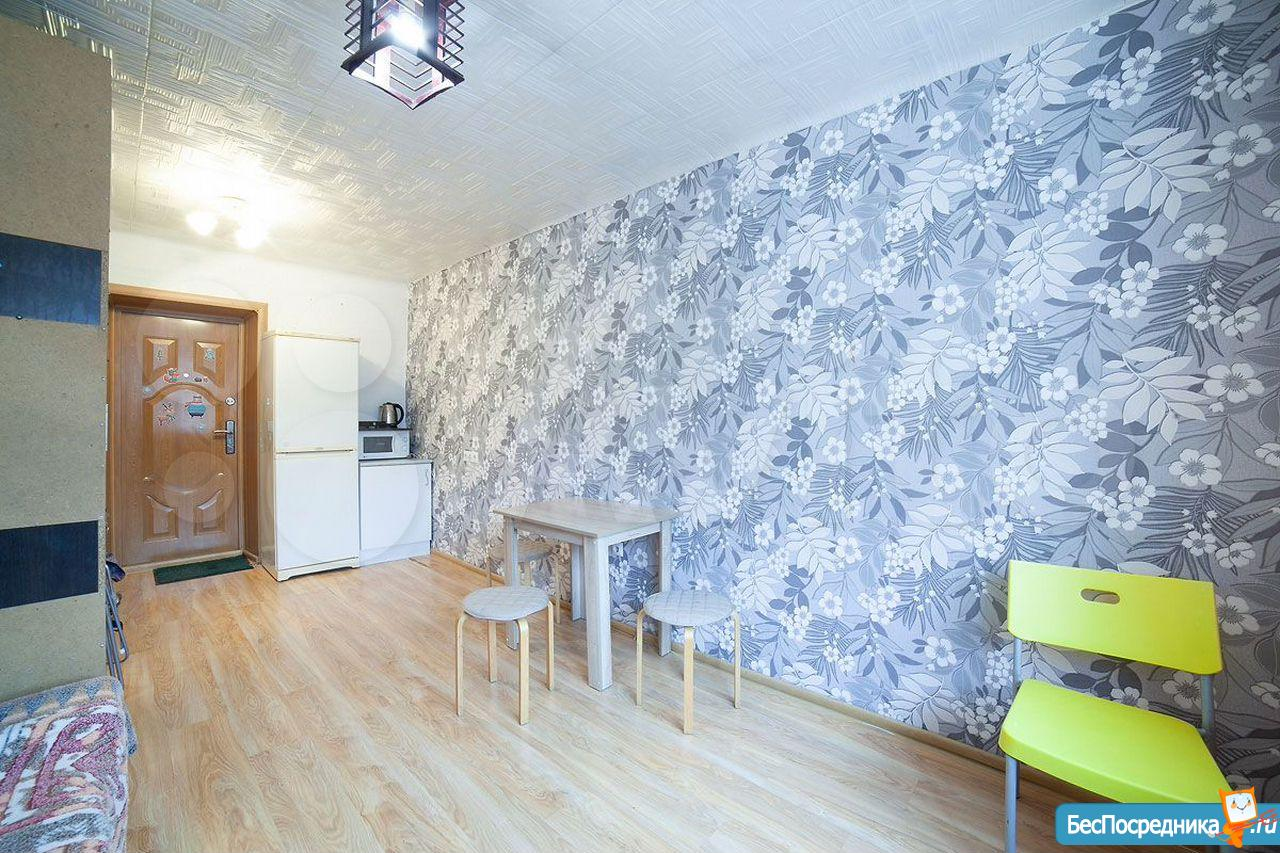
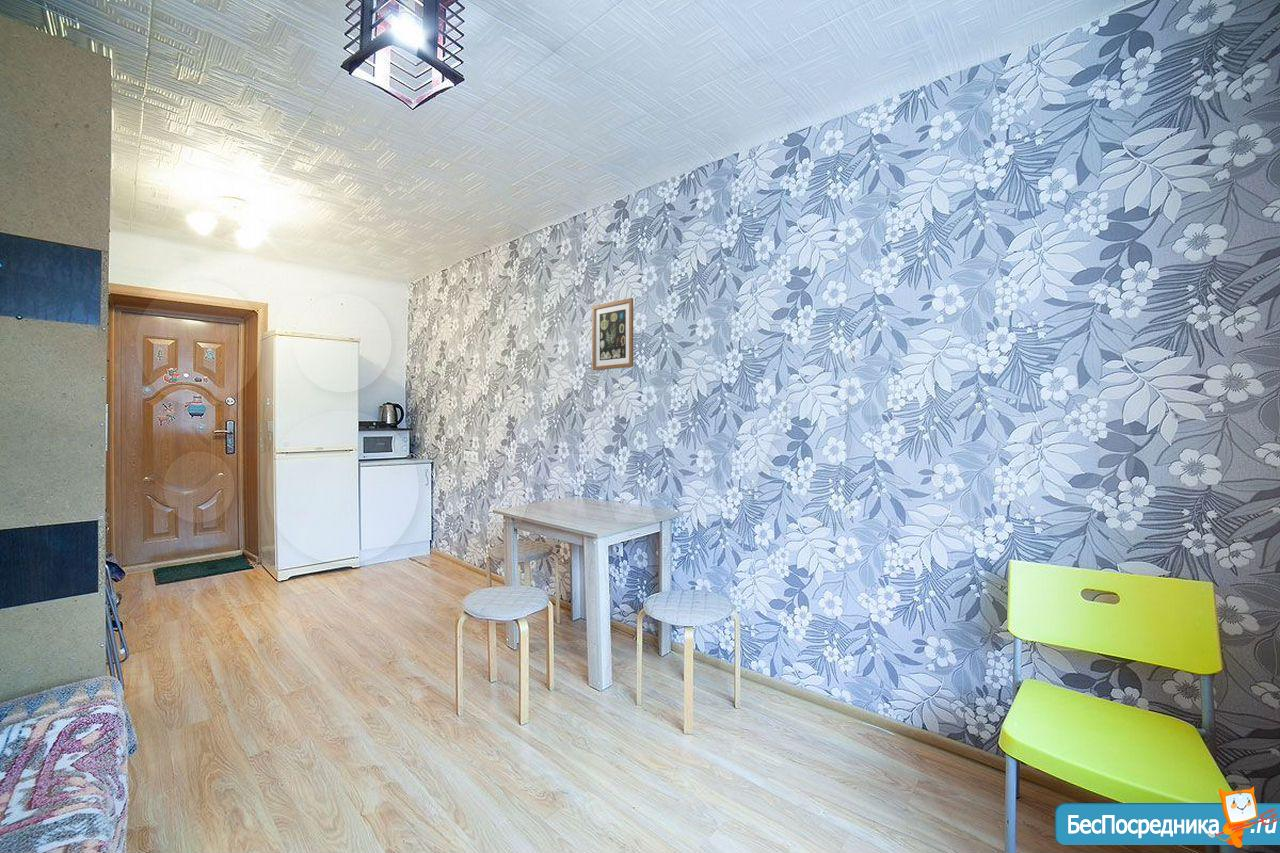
+ wall art (612, 335)
